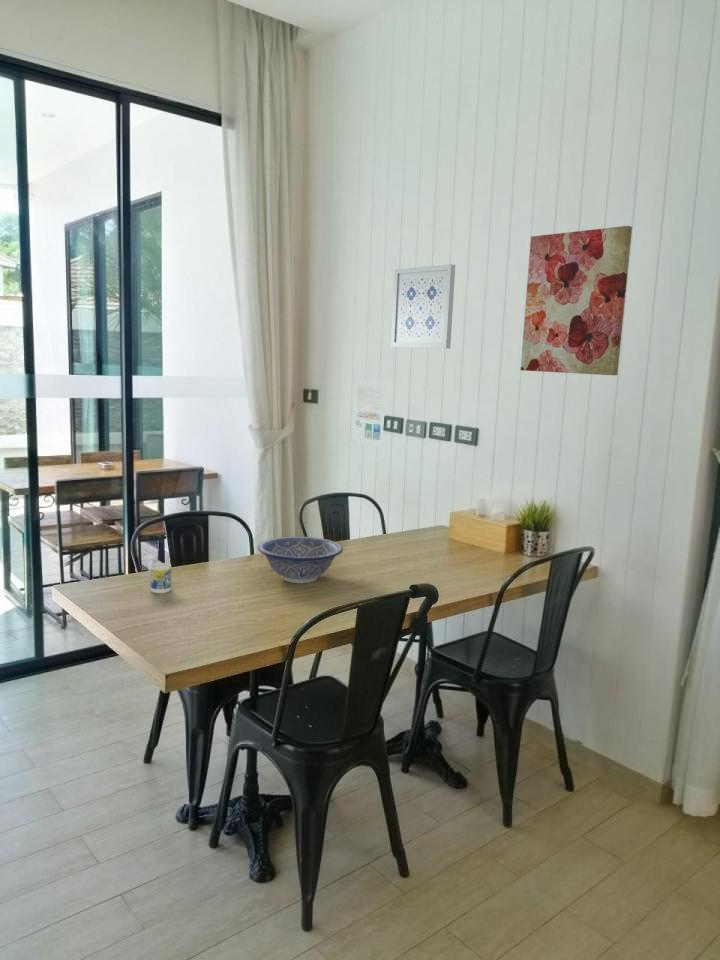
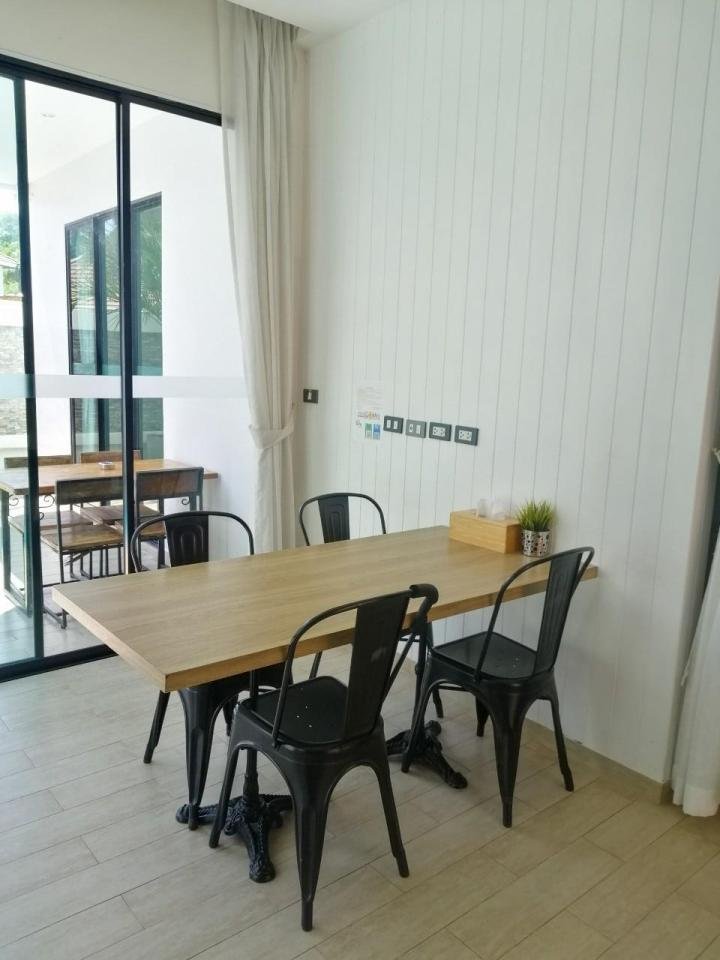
- wall art (572, 303)
- cup (159, 575)
- decorative bowl (299, 562)
- wall art (421, 307)
